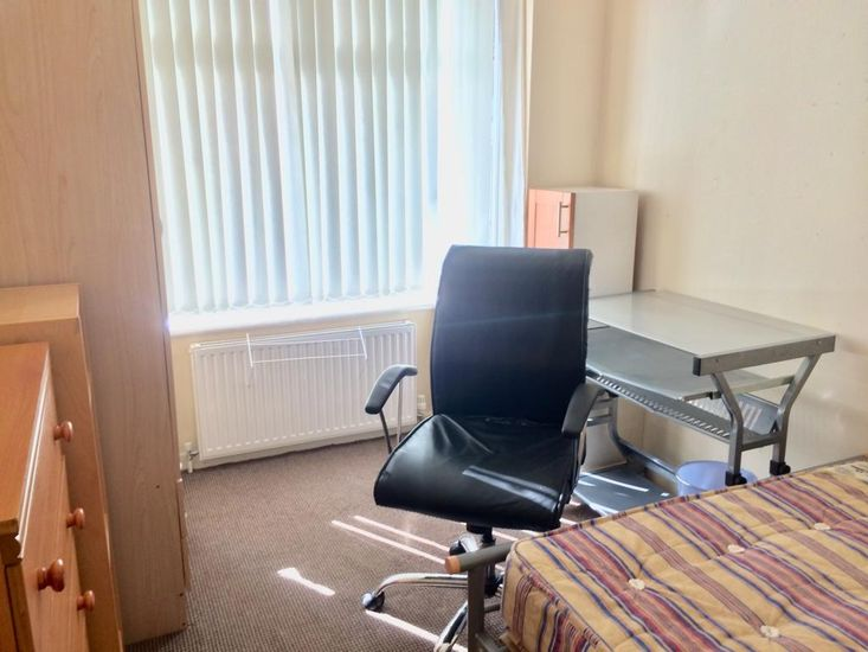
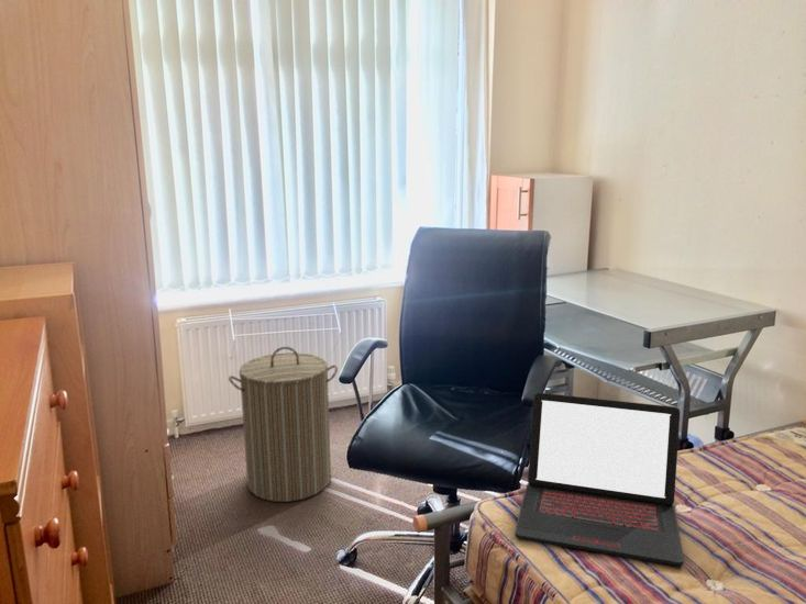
+ laptop (600, 470)
+ laundry hamper (286, 415)
